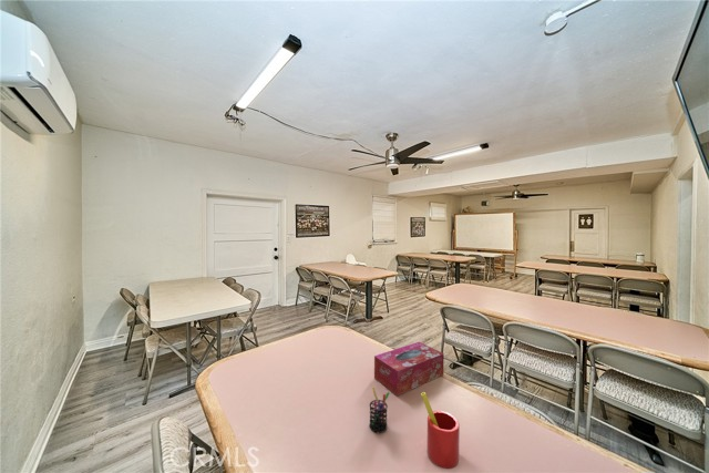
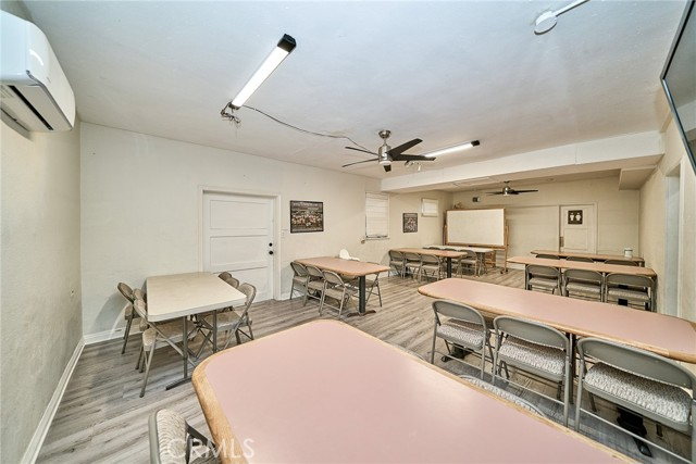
- pen holder (380, 408)
- tissue box (409, 364)
- straw (439, 424)
